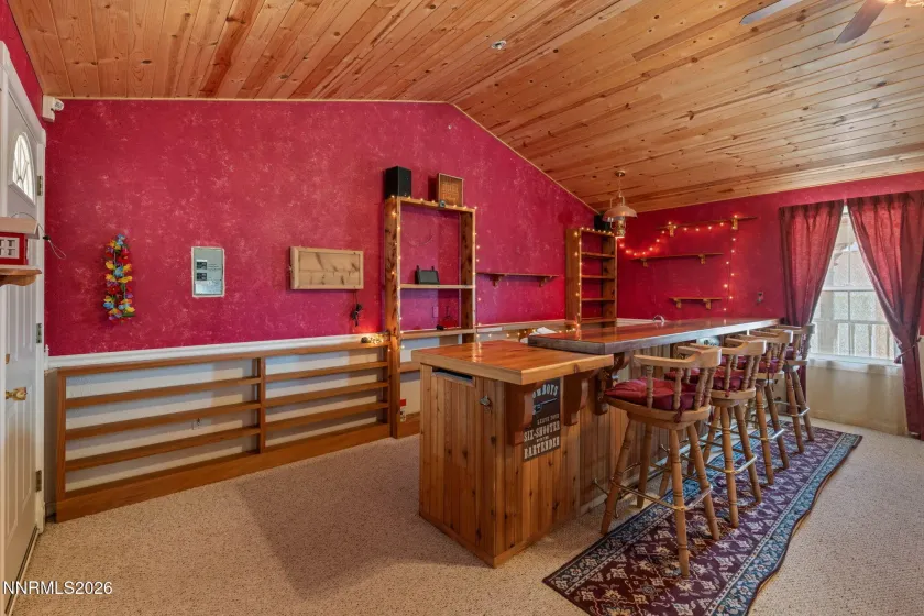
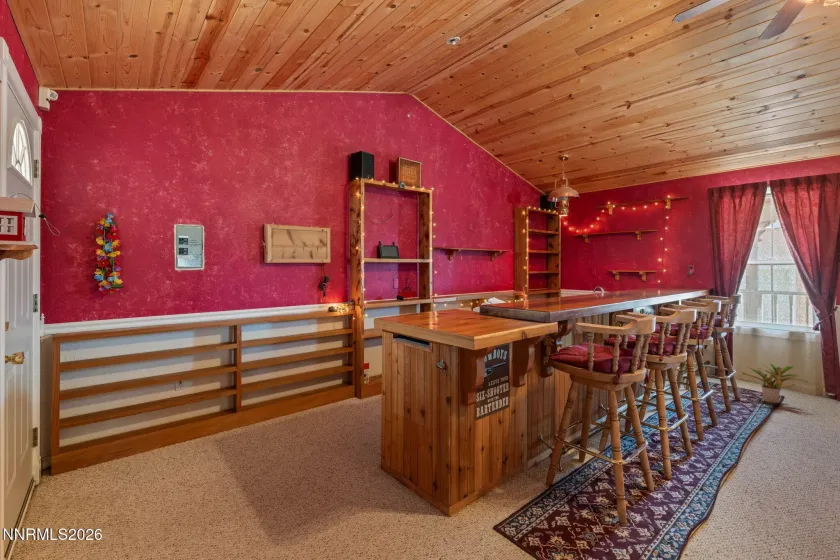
+ potted plant (774, 382)
